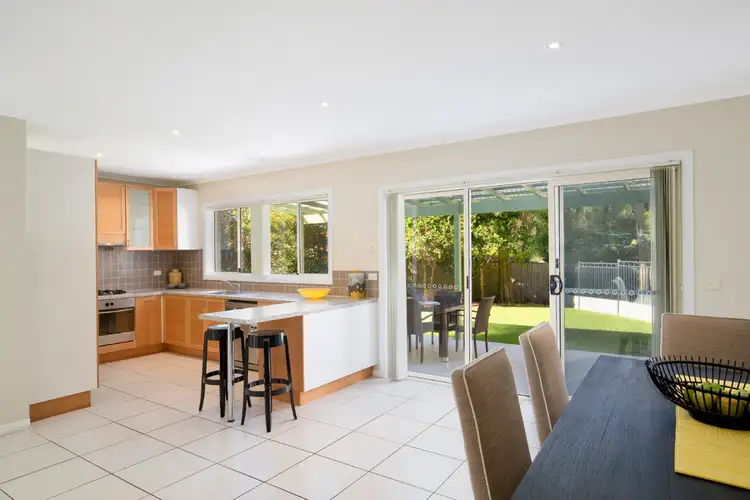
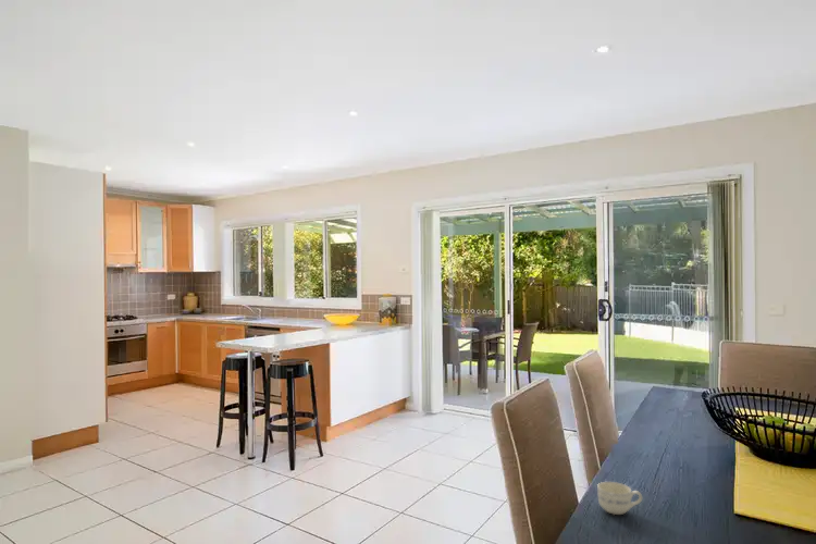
+ cup (619, 499)
